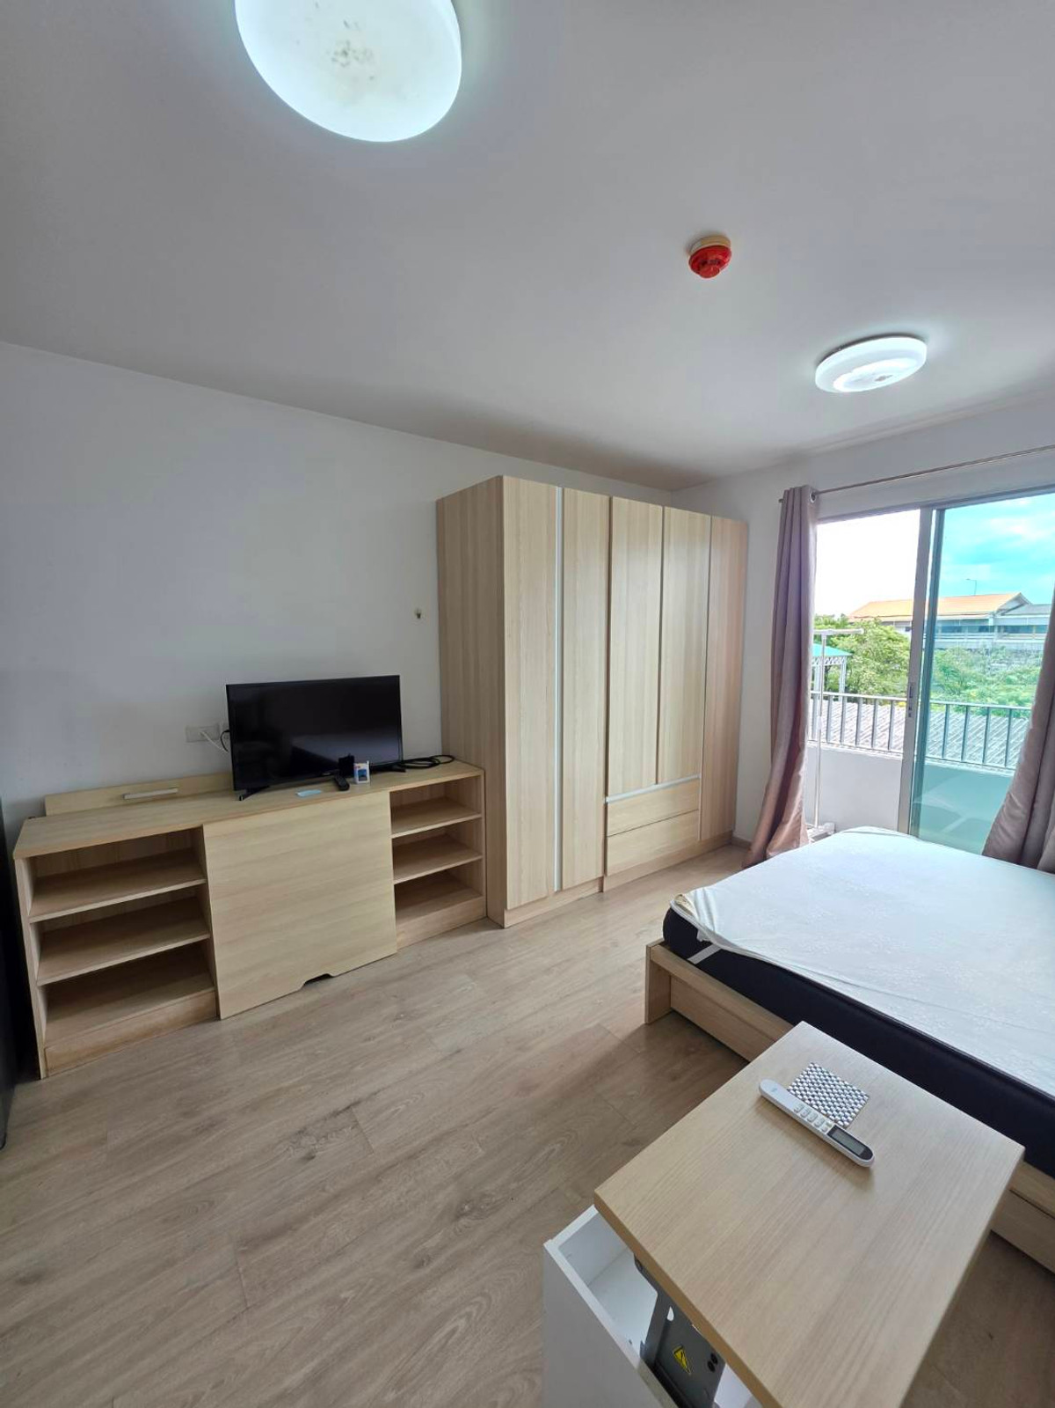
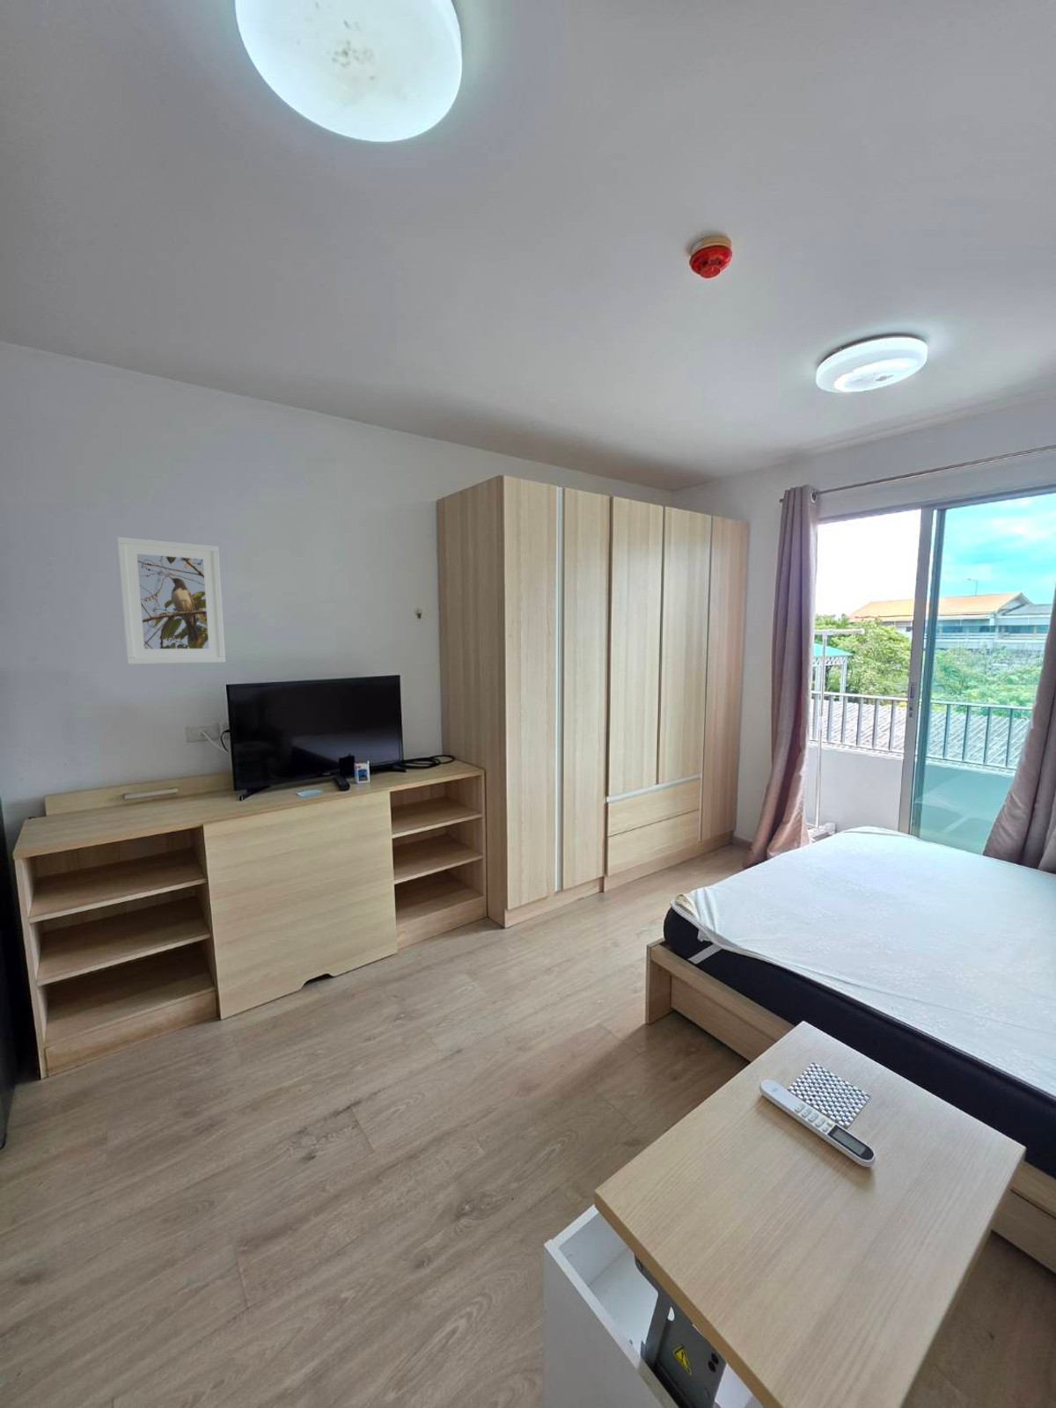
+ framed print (174, 603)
